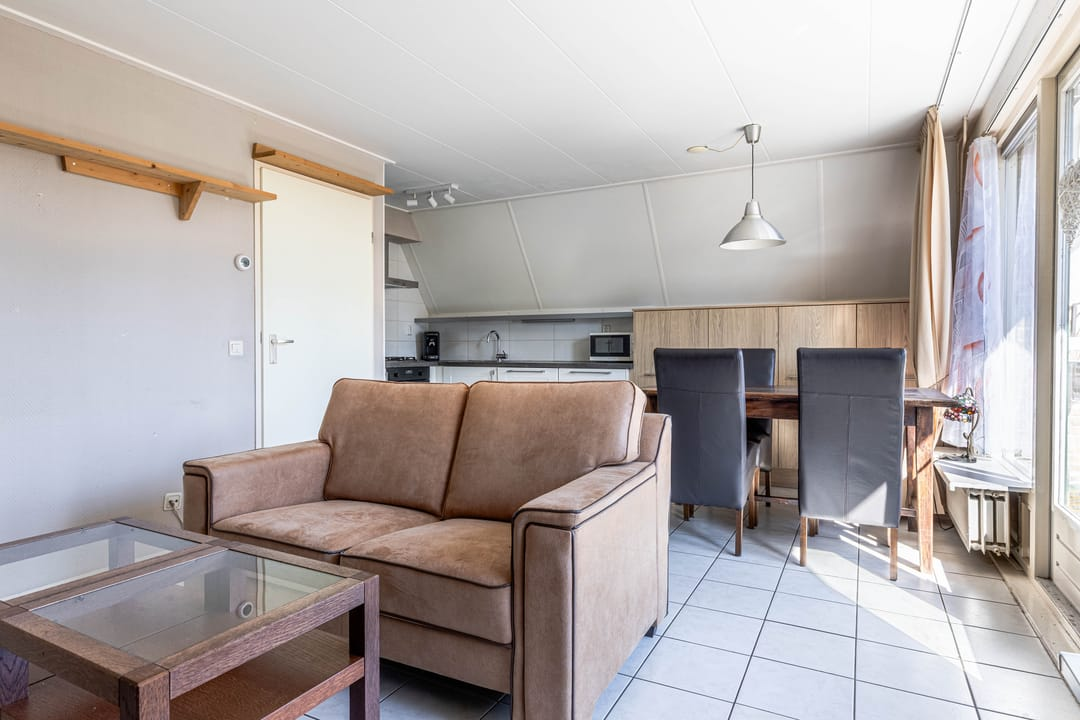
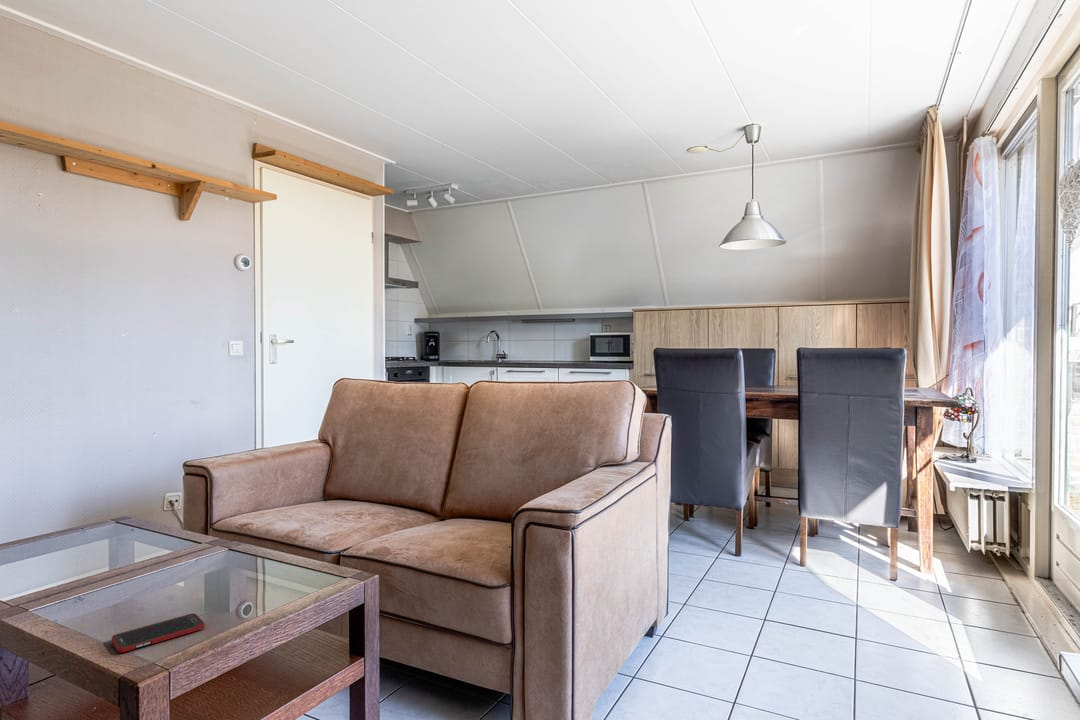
+ cell phone (159, 632)
